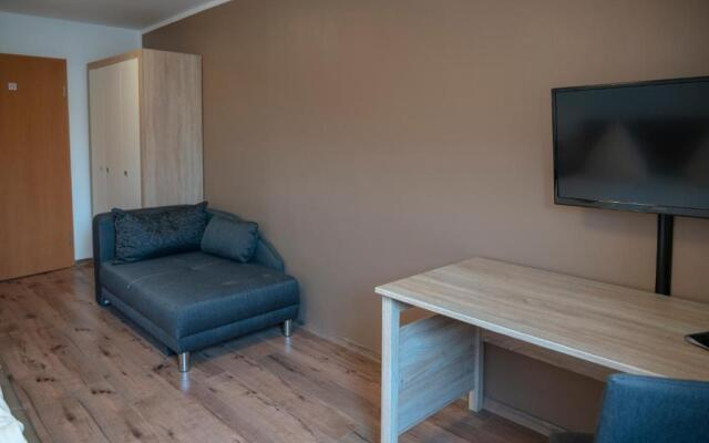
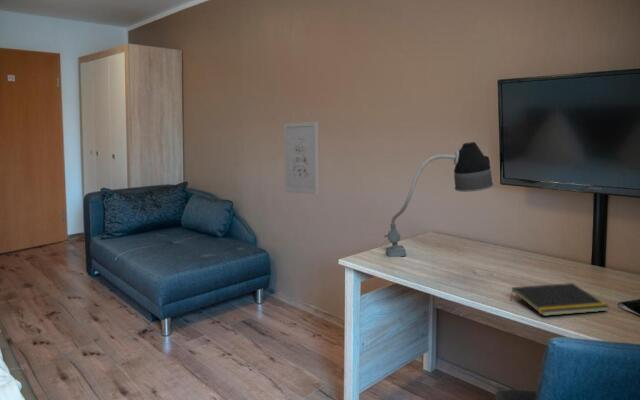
+ notepad (558, 298)
+ desk lamp (410, 198)
+ wall art (300, 158)
